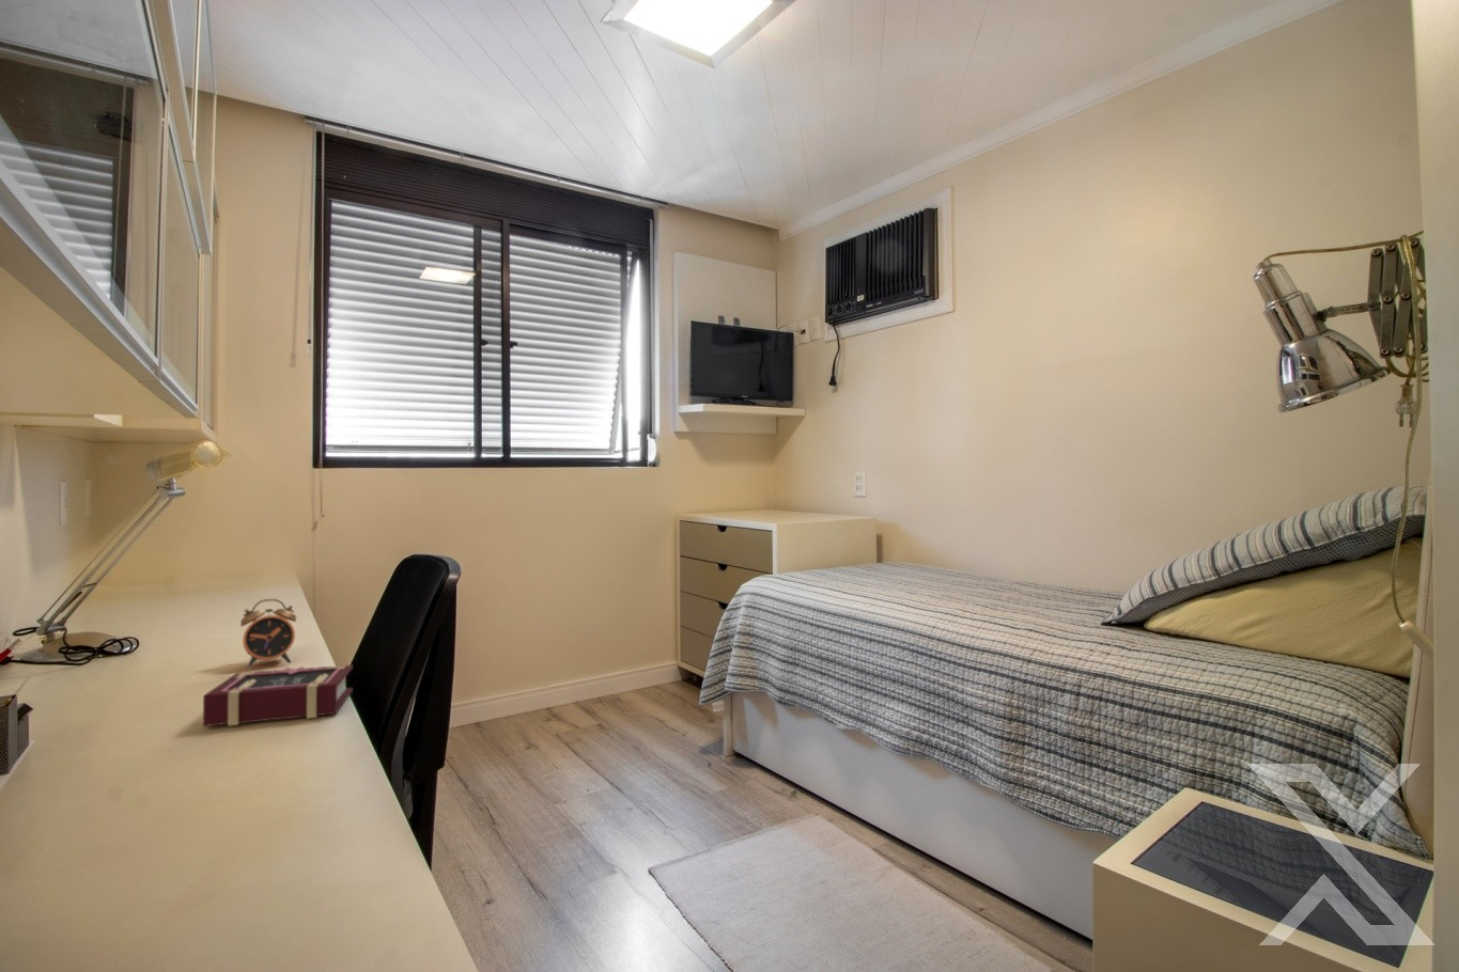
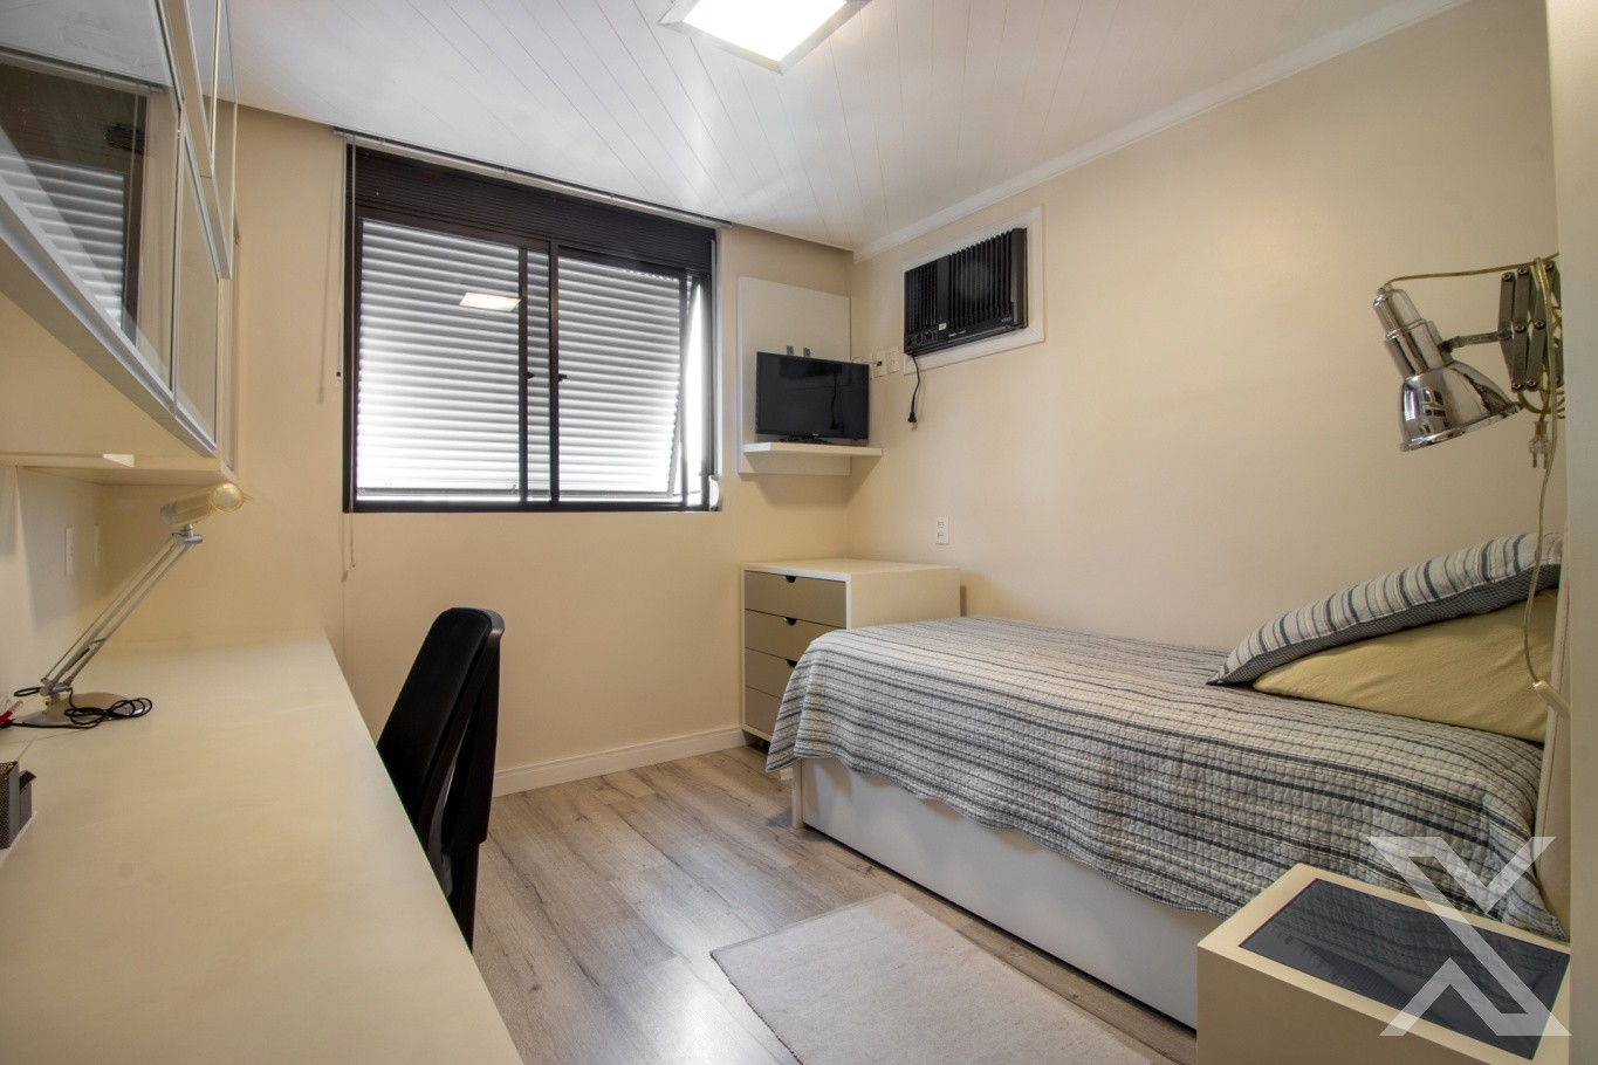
- alarm clock (268, 631)
- book (283, 691)
